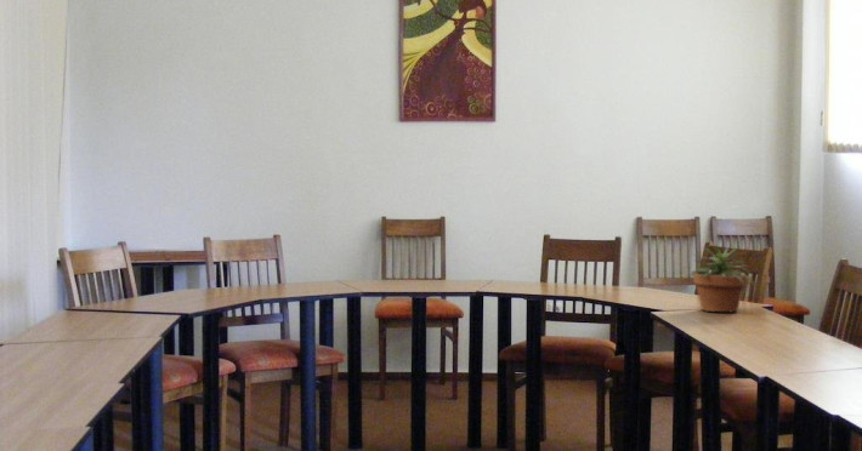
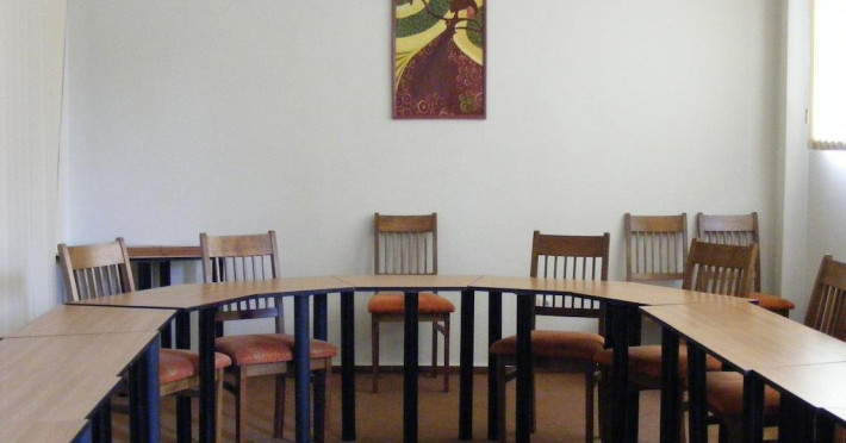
- potted plant (721, 276)
